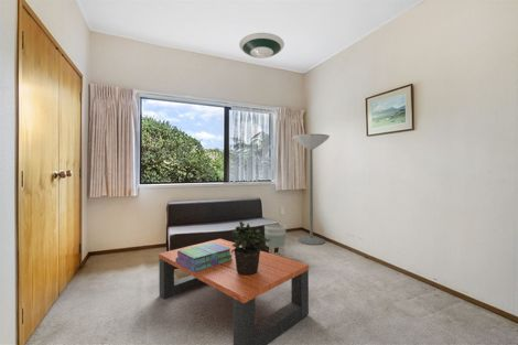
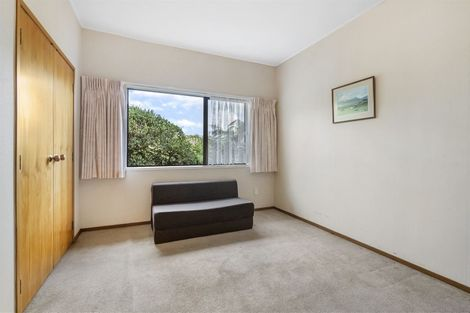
- planter (274, 242)
- coffee table (228, 281)
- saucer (261, 51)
- floor lamp (311, 188)
- stack of books (204, 255)
- potted plant (246, 246)
